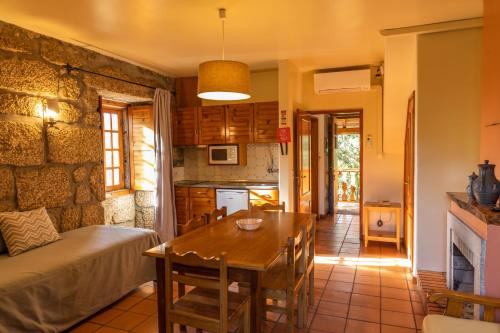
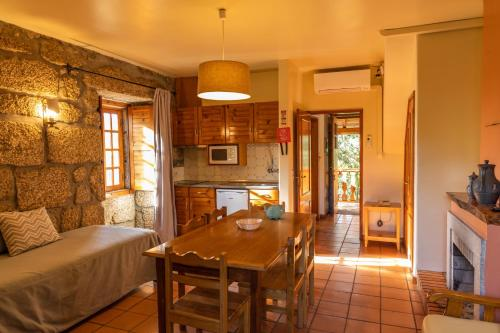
+ teapot (274, 211)
